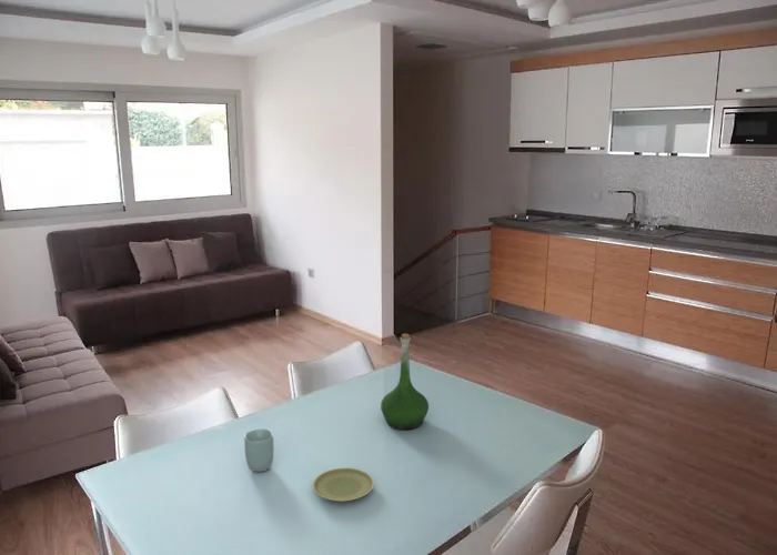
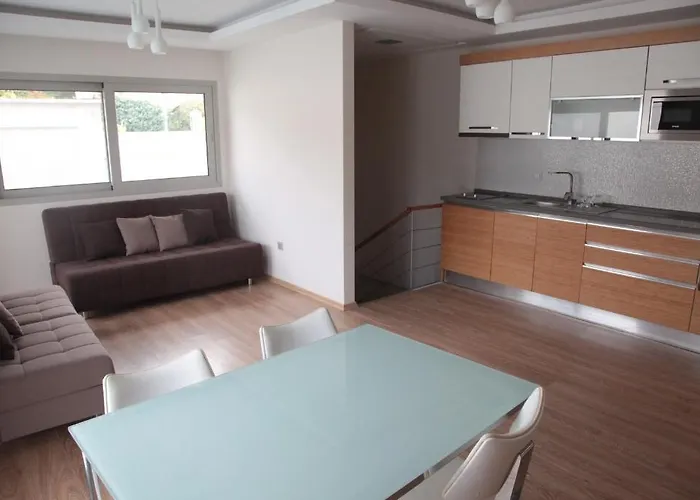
- vase (404, 379)
- cup (259, 452)
- plate (343, 486)
